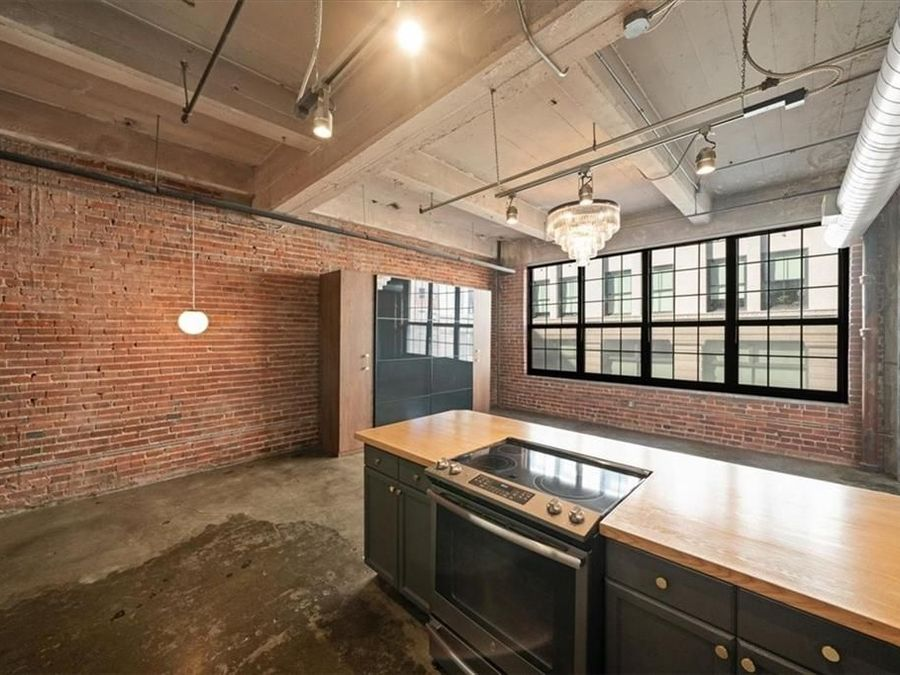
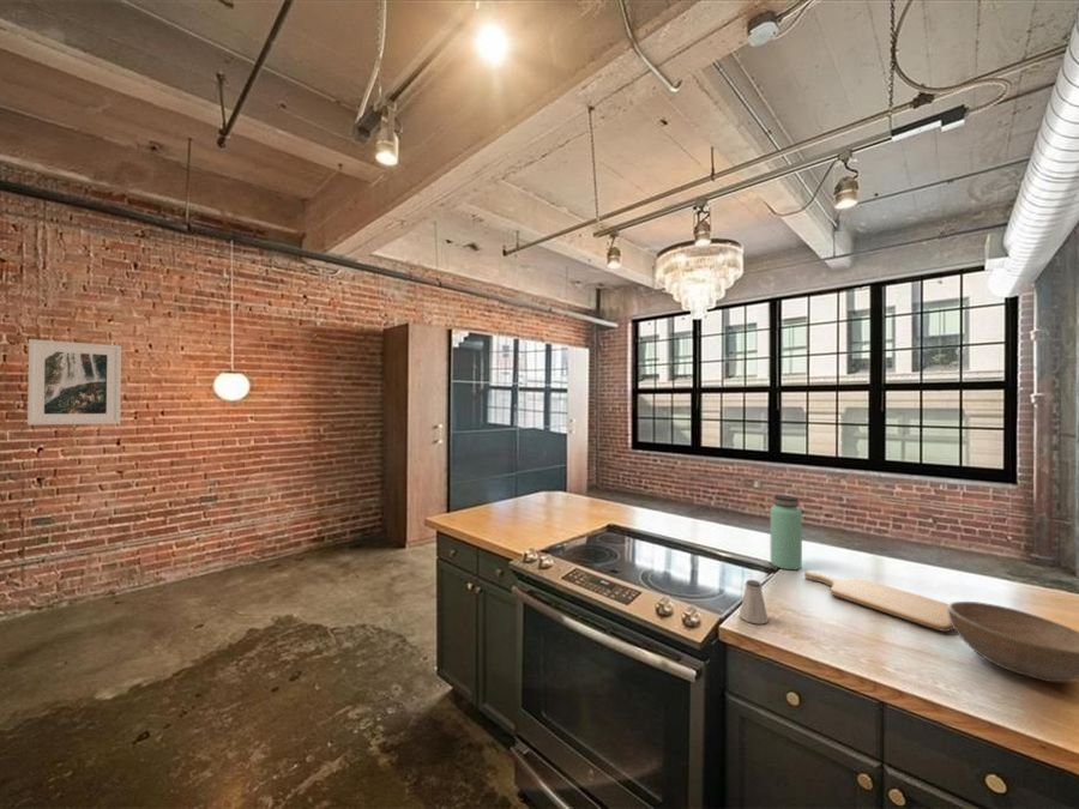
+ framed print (77, 382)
+ bottle (785, 531)
+ saltshaker (753, 599)
+ bowl (1019, 644)
+ chopping board (873, 593)
